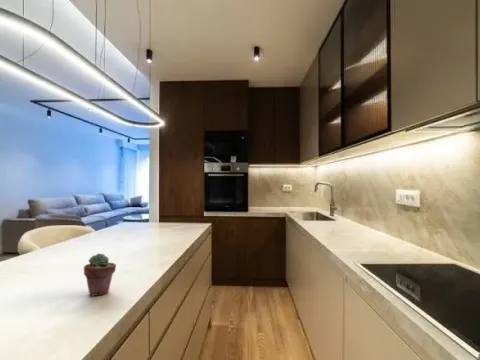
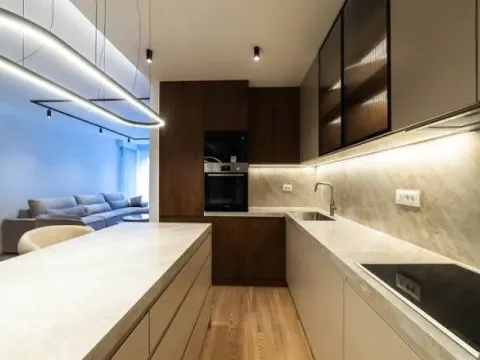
- potted succulent (99, 272)
